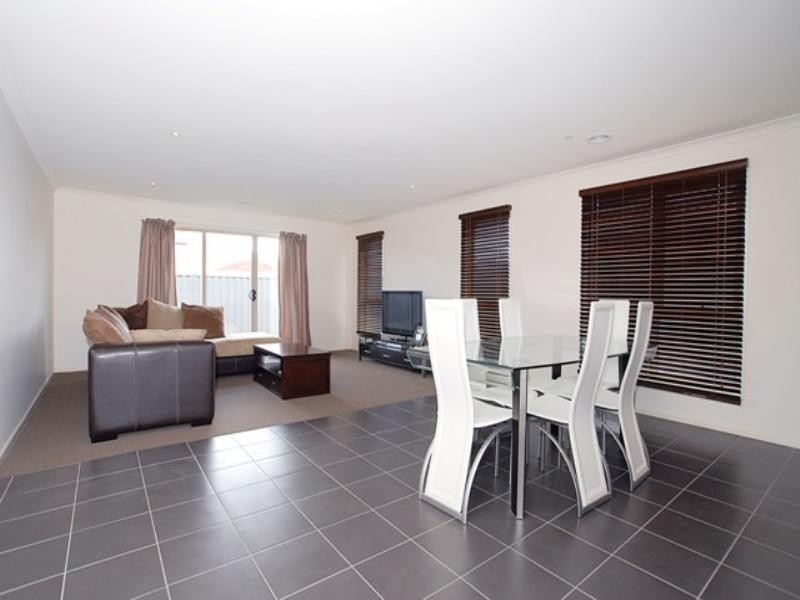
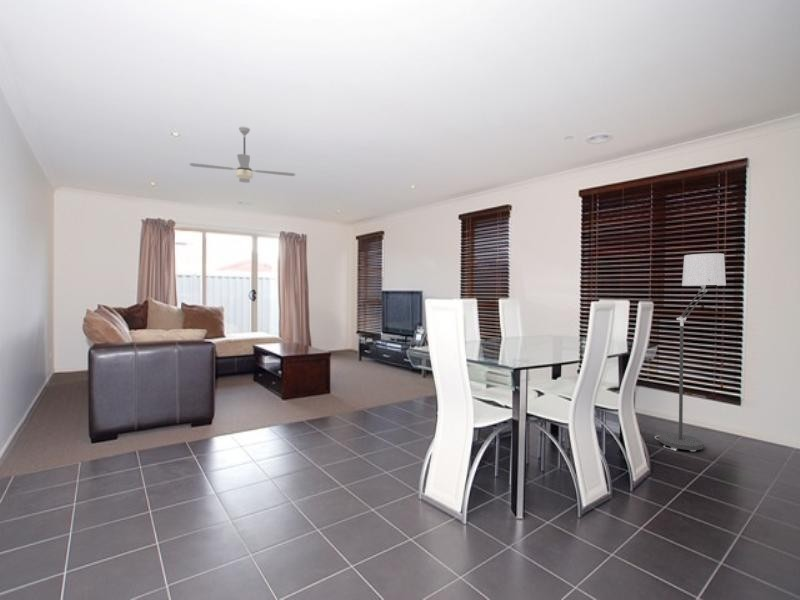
+ floor lamp (682, 345)
+ ceiling fan (244, 153)
